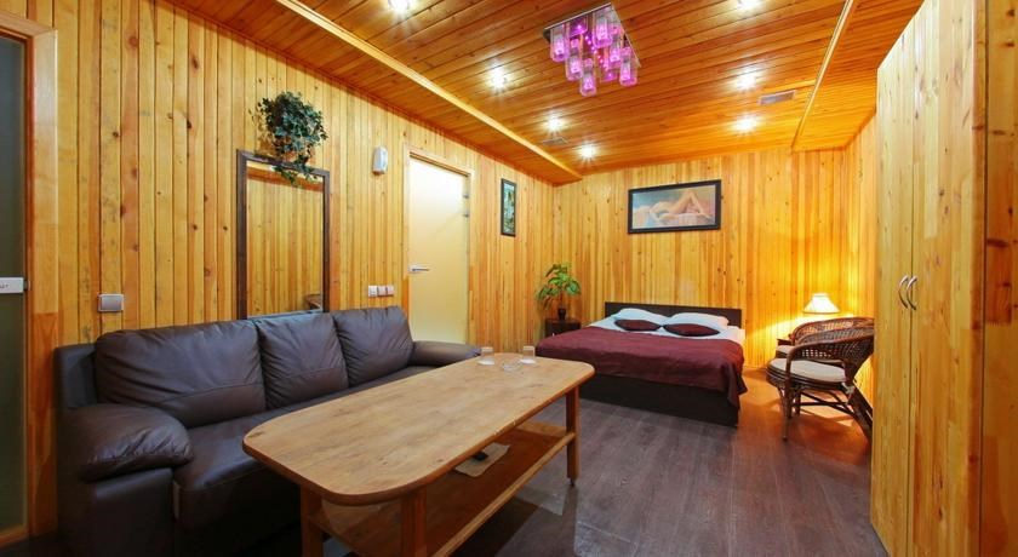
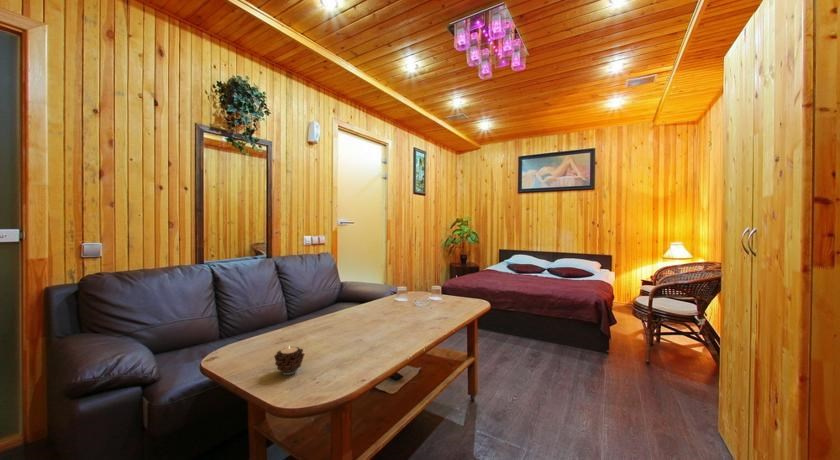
+ candle (289, 358)
